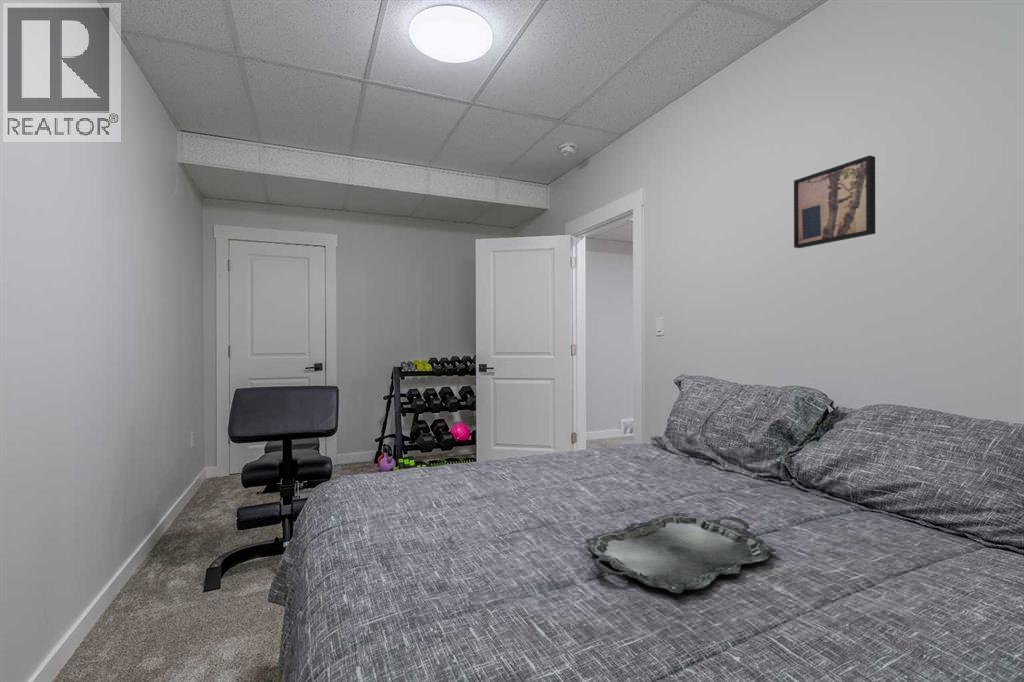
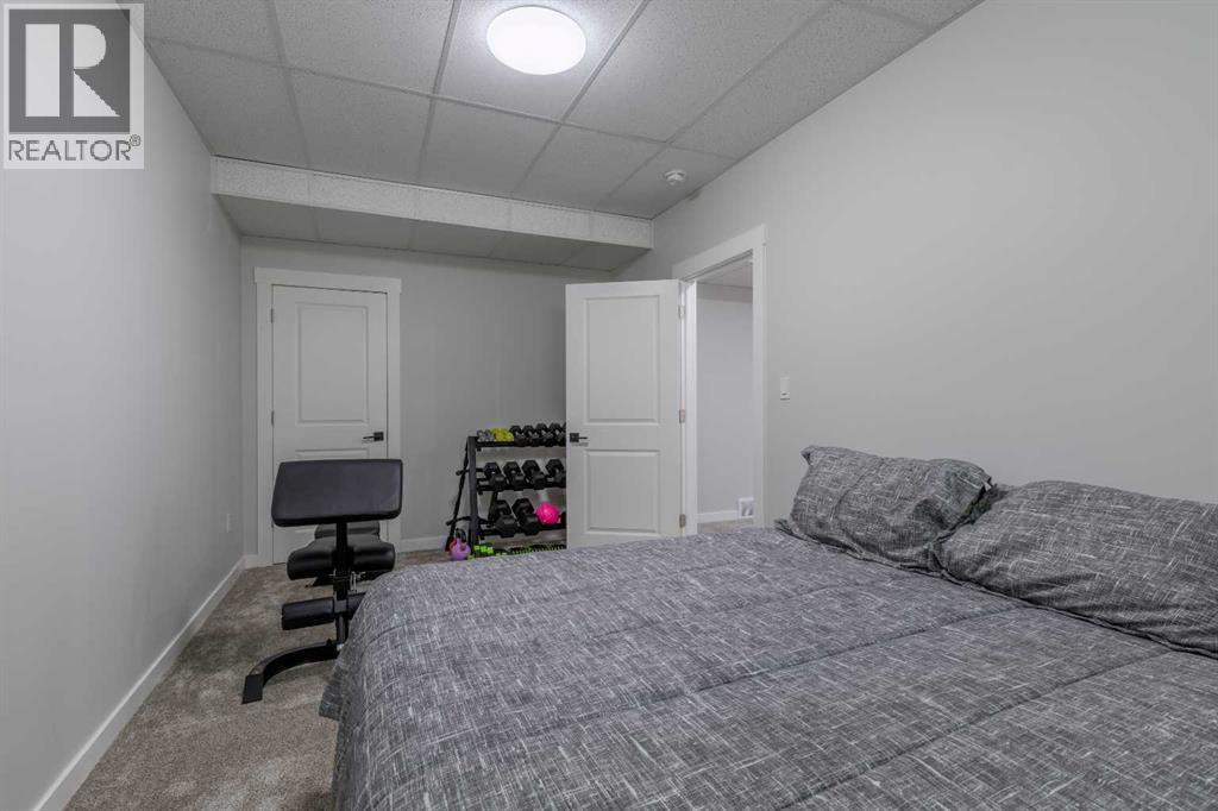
- serving tray (678, 545)
- wall art (831, 205)
